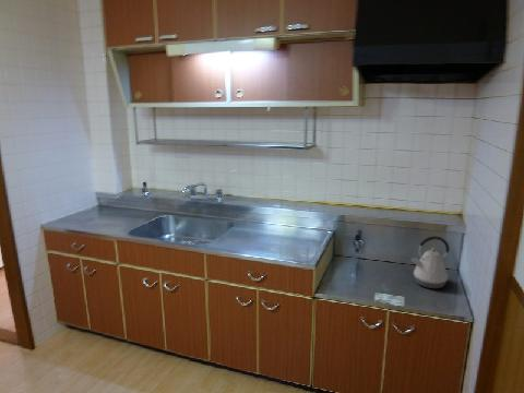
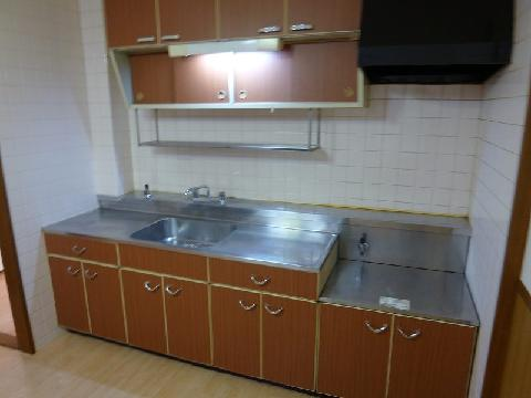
- kettle (430, 260)
